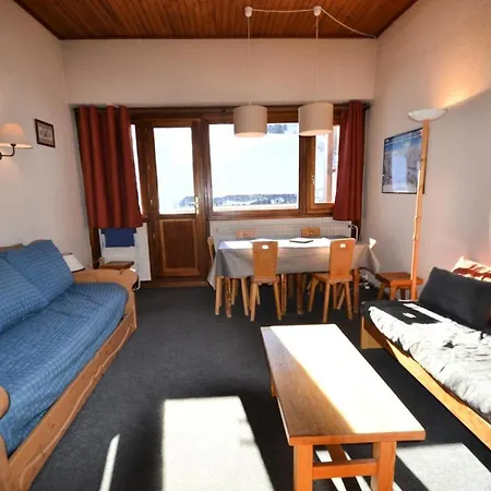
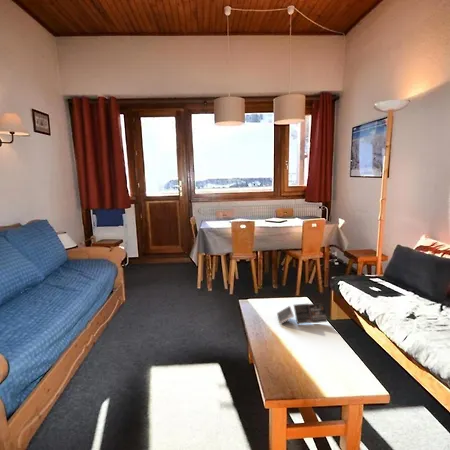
+ paperback book (301, 312)
